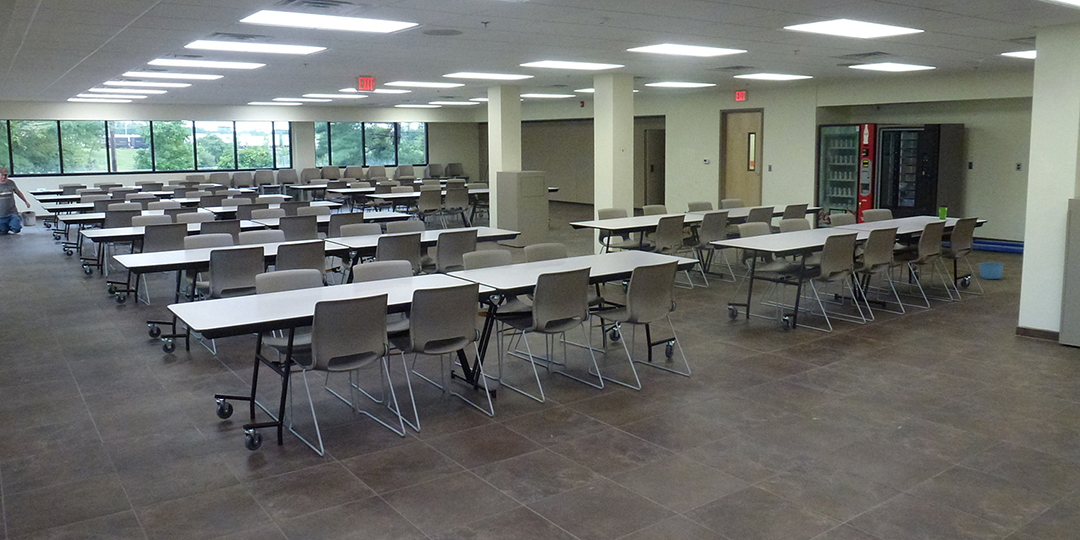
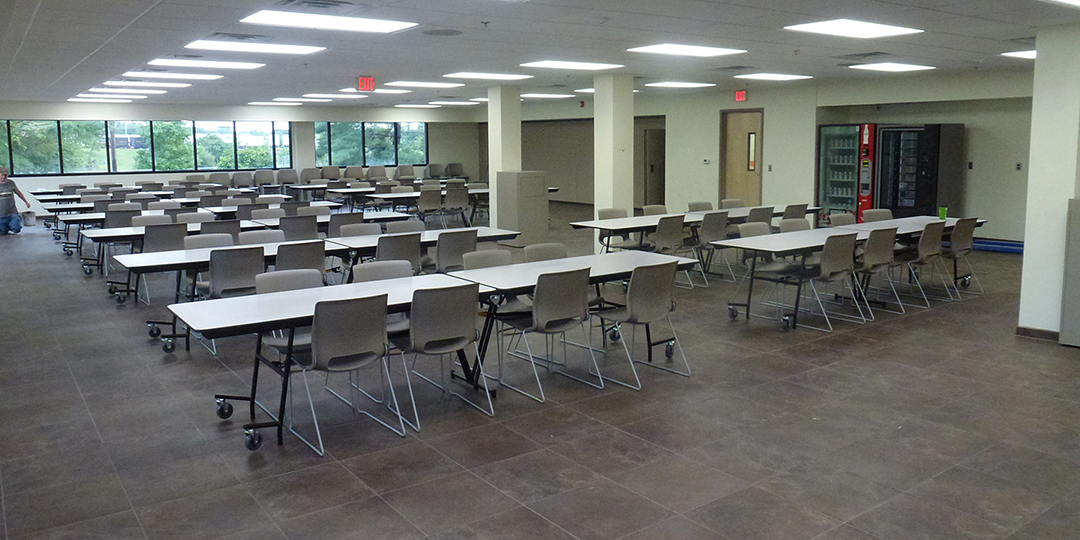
- bowl (990, 270)
